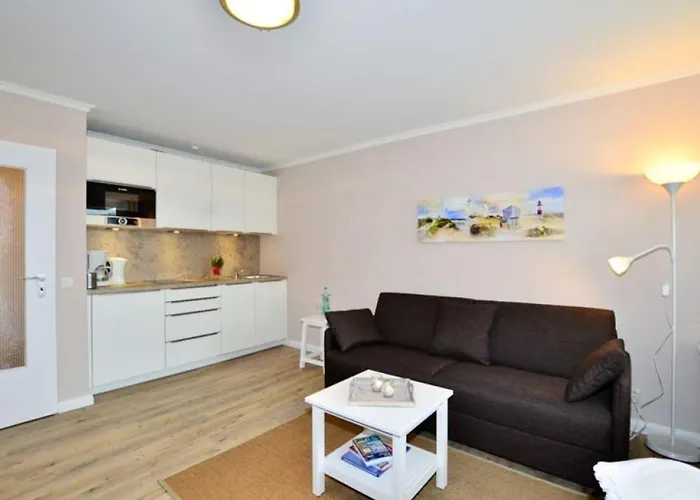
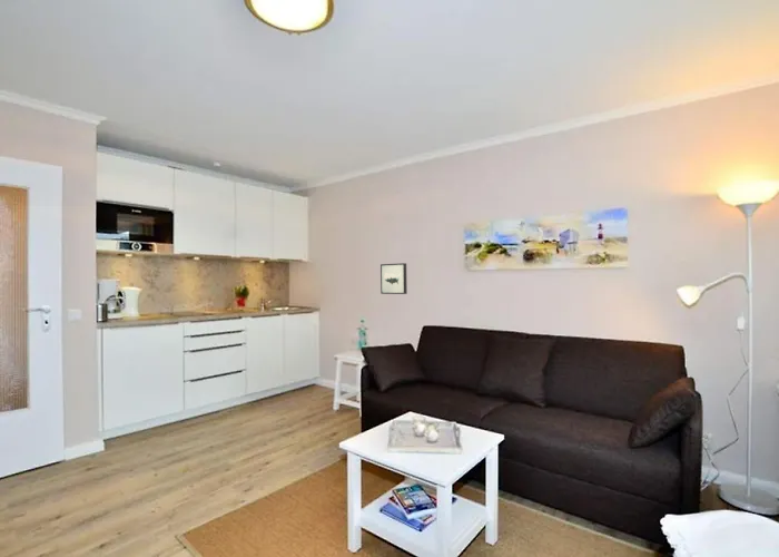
+ wall art (393, 278)
